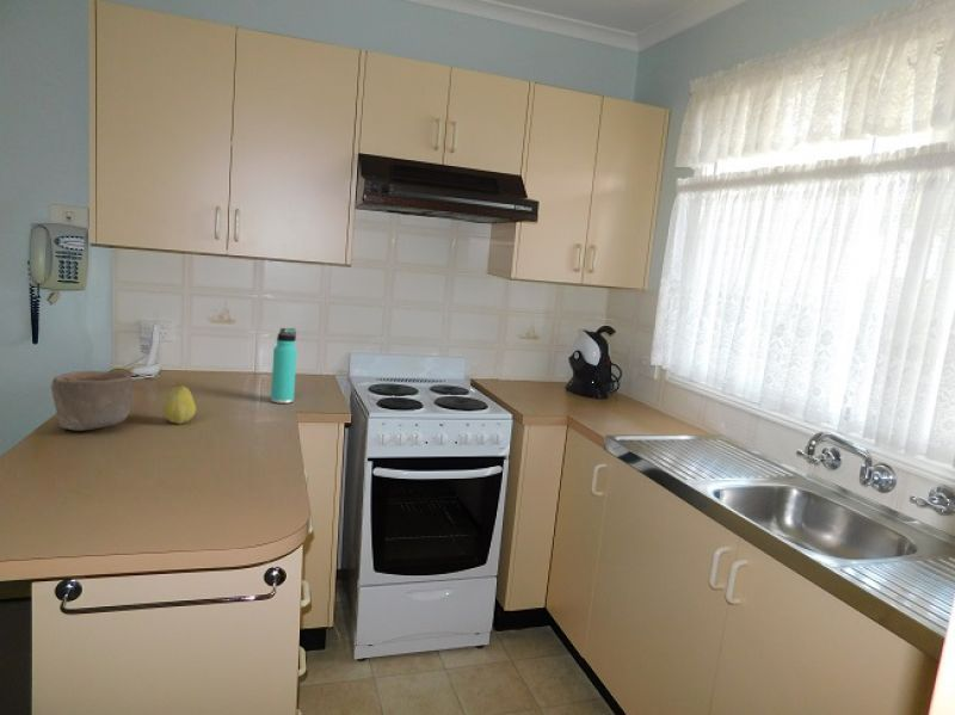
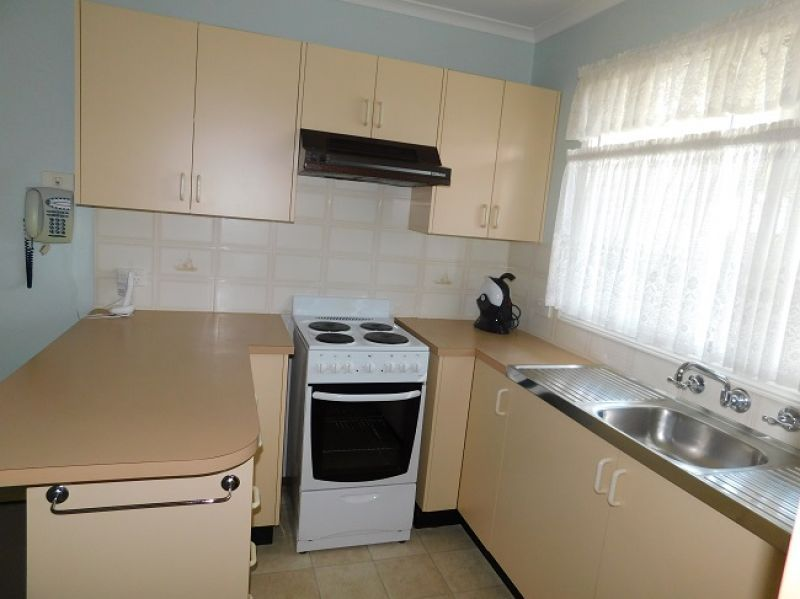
- thermos bottle (284, 364)
- bowl (92, 401)
- fruit (180, 402)
